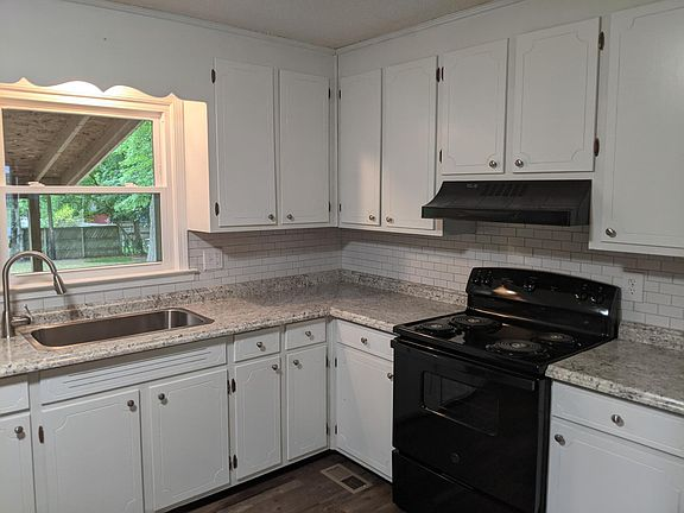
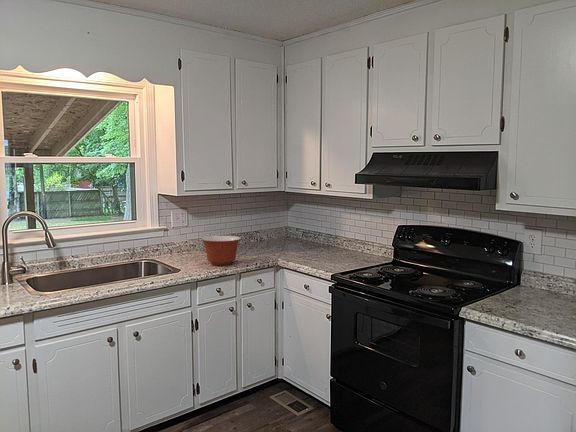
+ mixing bowl (221, 250)
